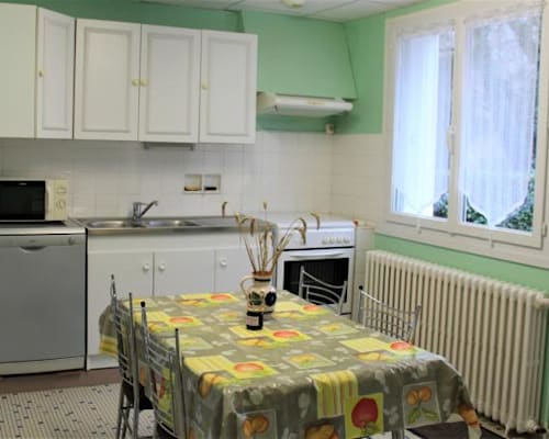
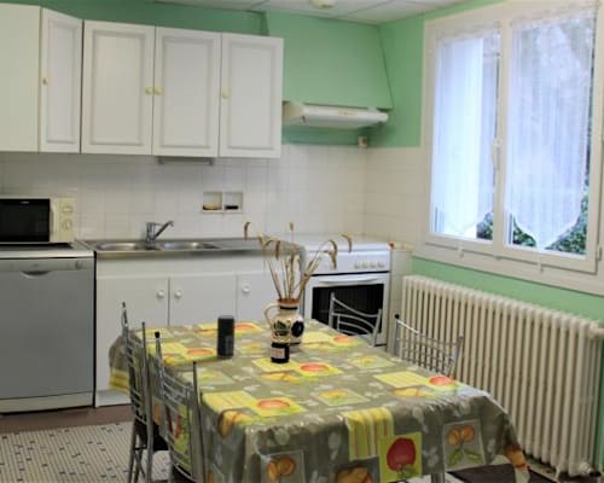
+ beverage can (225, 336)
